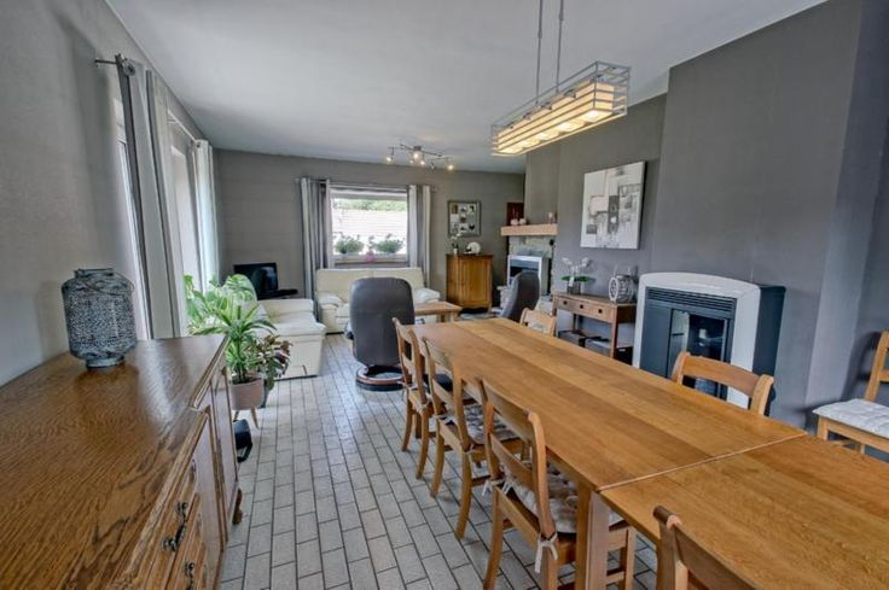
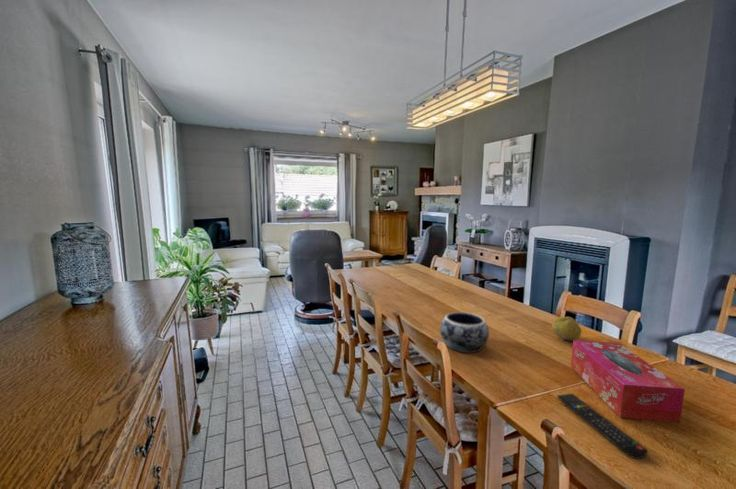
+ tissue box (619, 375)
+ fruit (566, 328)
+ decorative bowl (464, 331)
+ remote control (597, 422)
